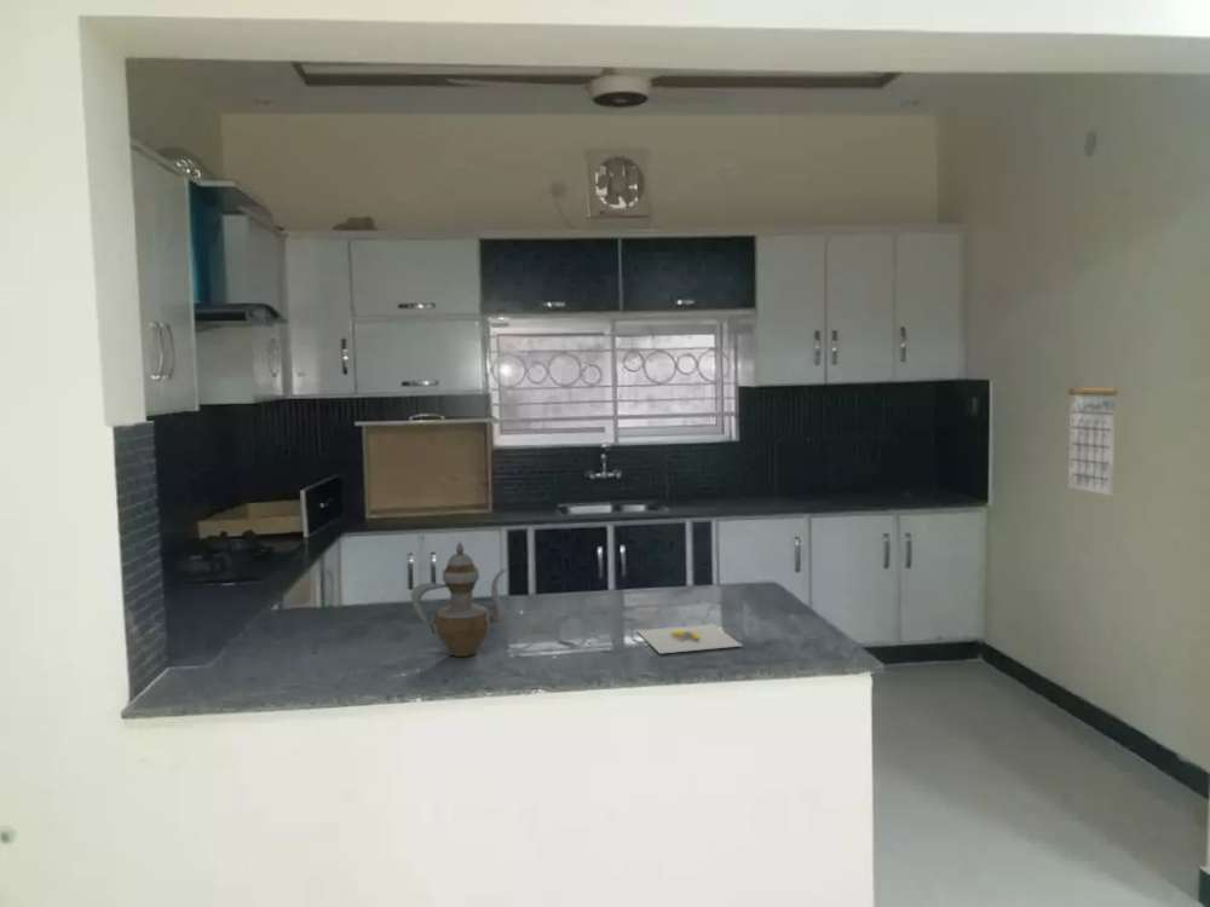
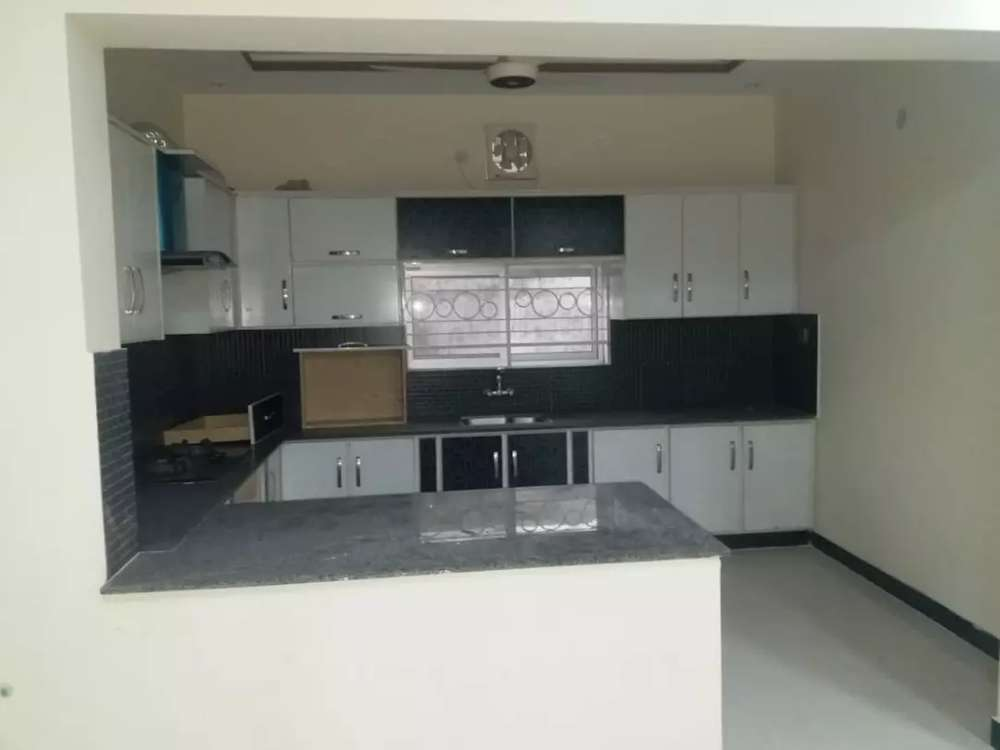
- banana (687, 635)
- calendar (1091, 428)
- teapot (459, 596)
